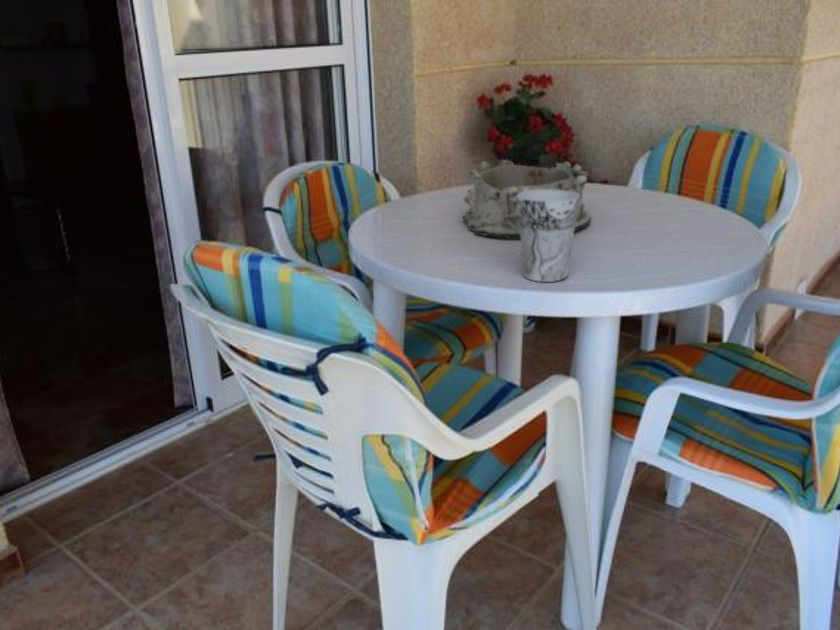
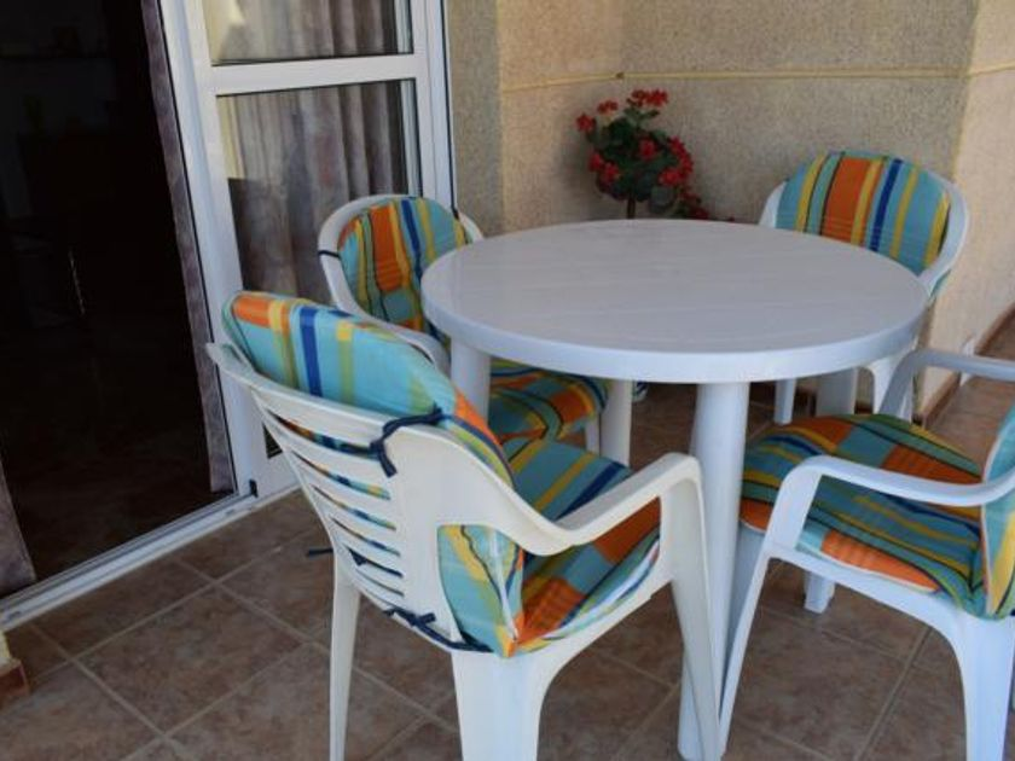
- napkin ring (525, 191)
- cup (546, 236)
